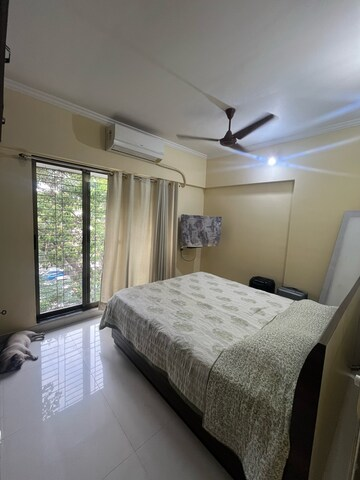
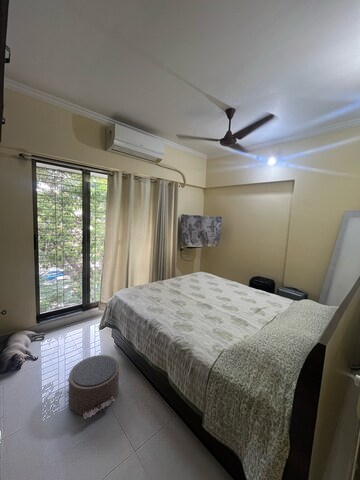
+ pouf (90, 383)
